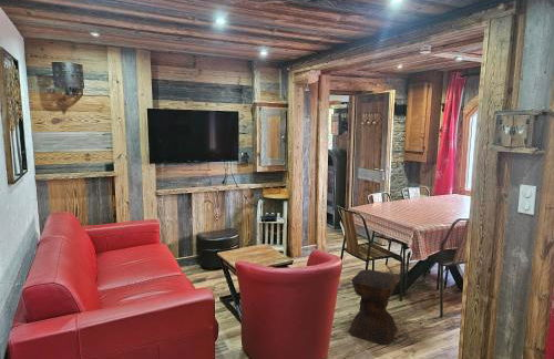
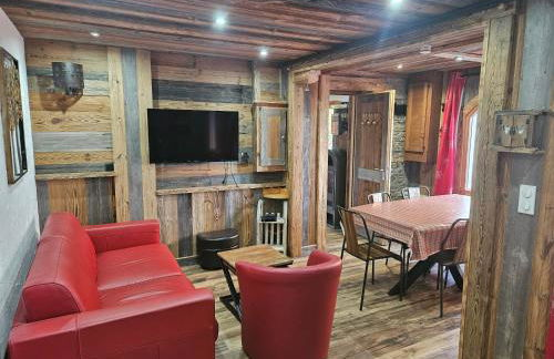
- stool (373, 304)
